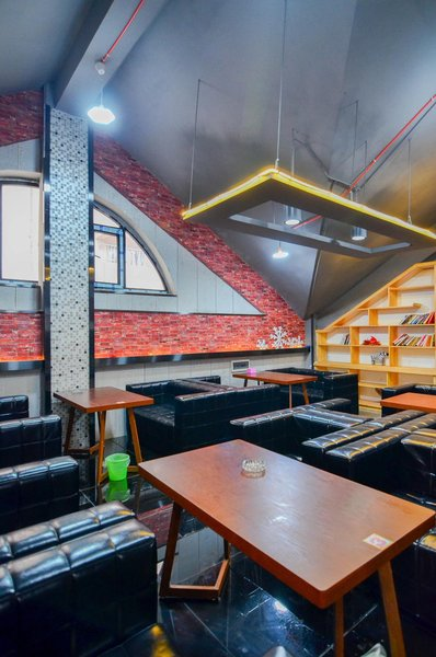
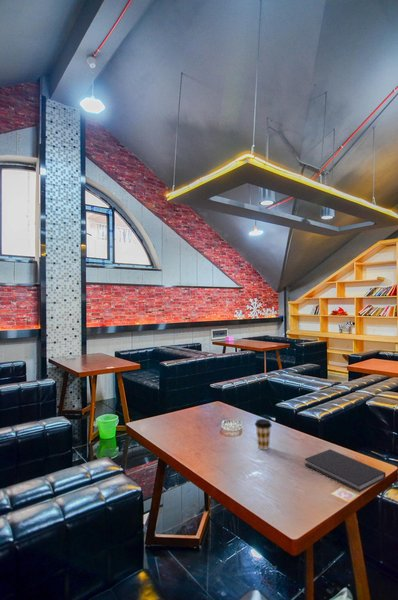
+ diary (343, 468)
+ coffee cup (263, 434)
